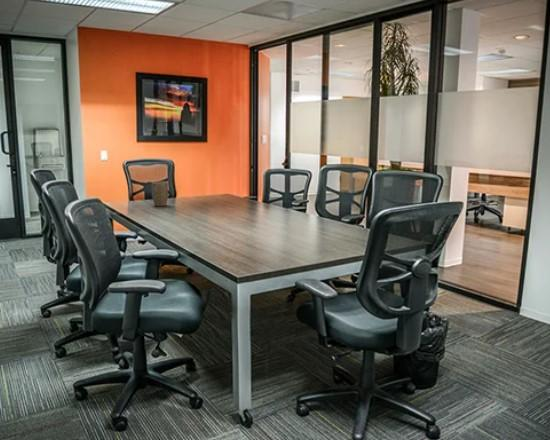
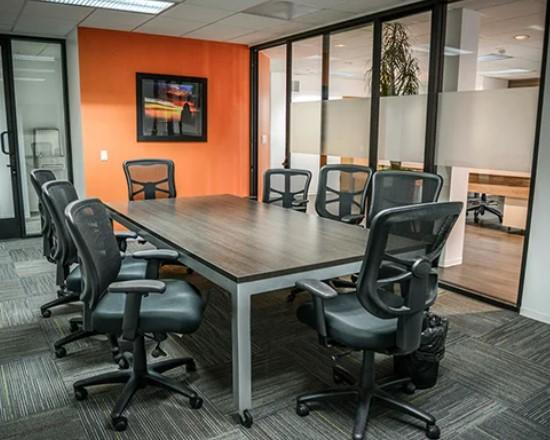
- plant pot (160, 193)
